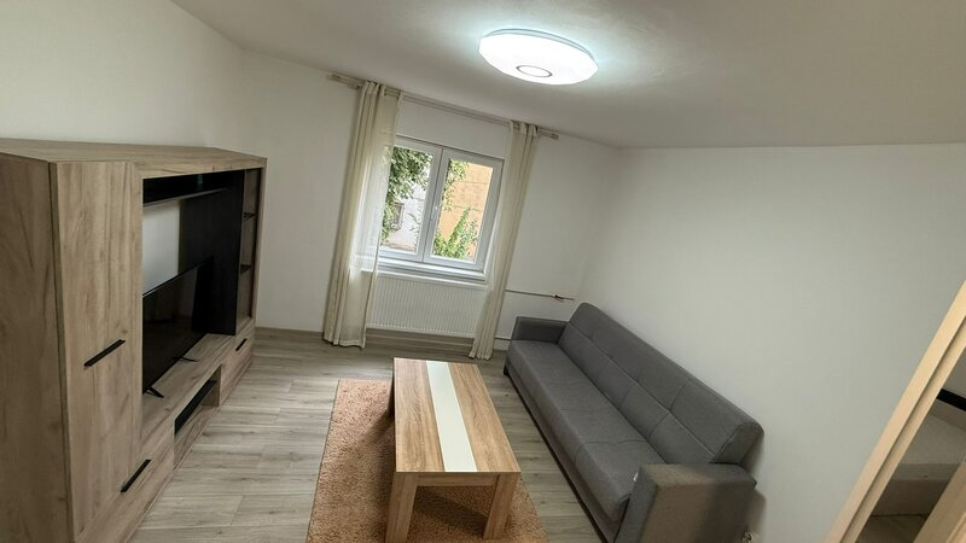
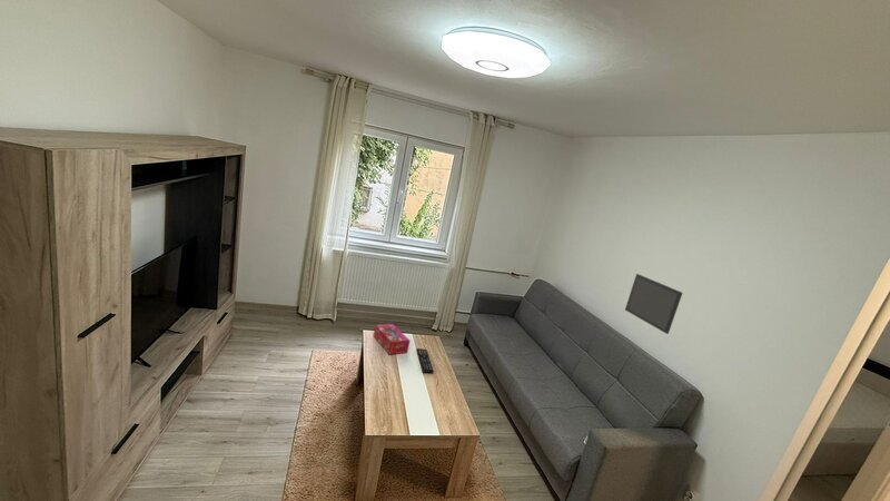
+ tissue box (390, 338)
+ remote control (424, 360)
+ wall art (651, 302)
